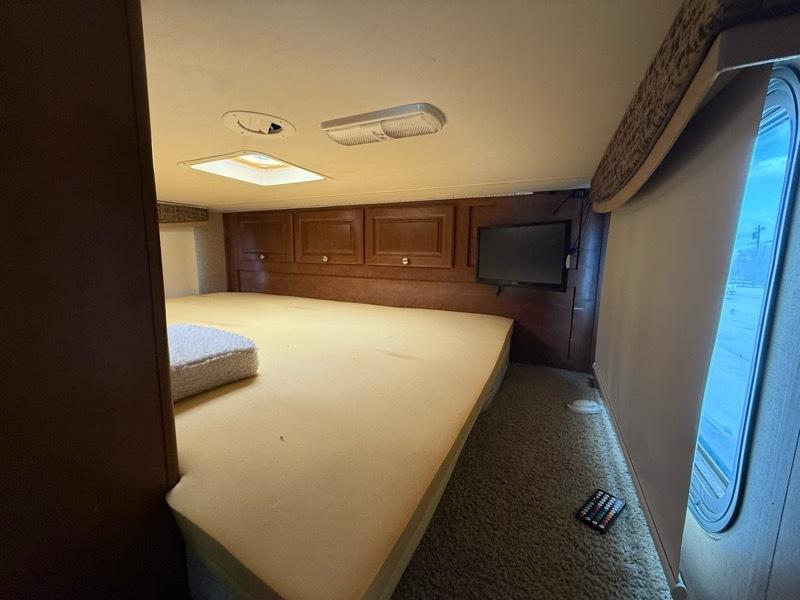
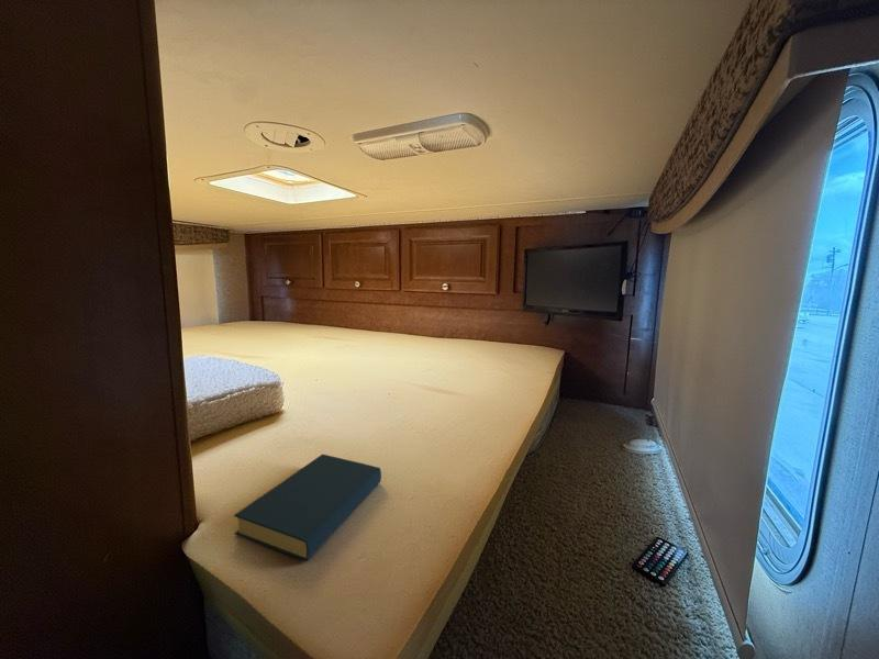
+ hardback book (316, 496)
